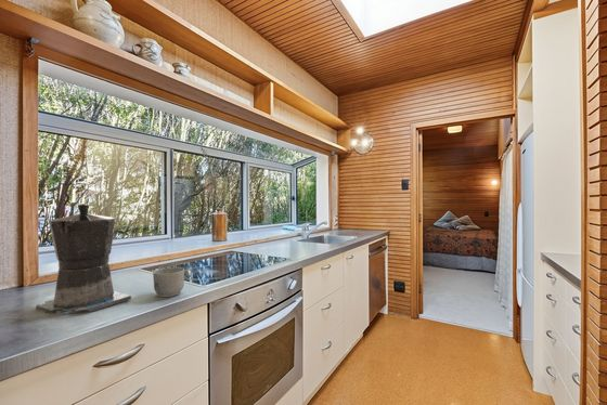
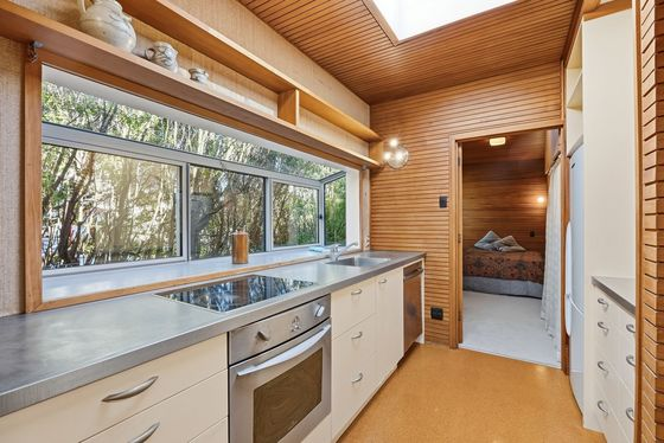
- coffee maker (83, 253)
- mug (167, 280)
